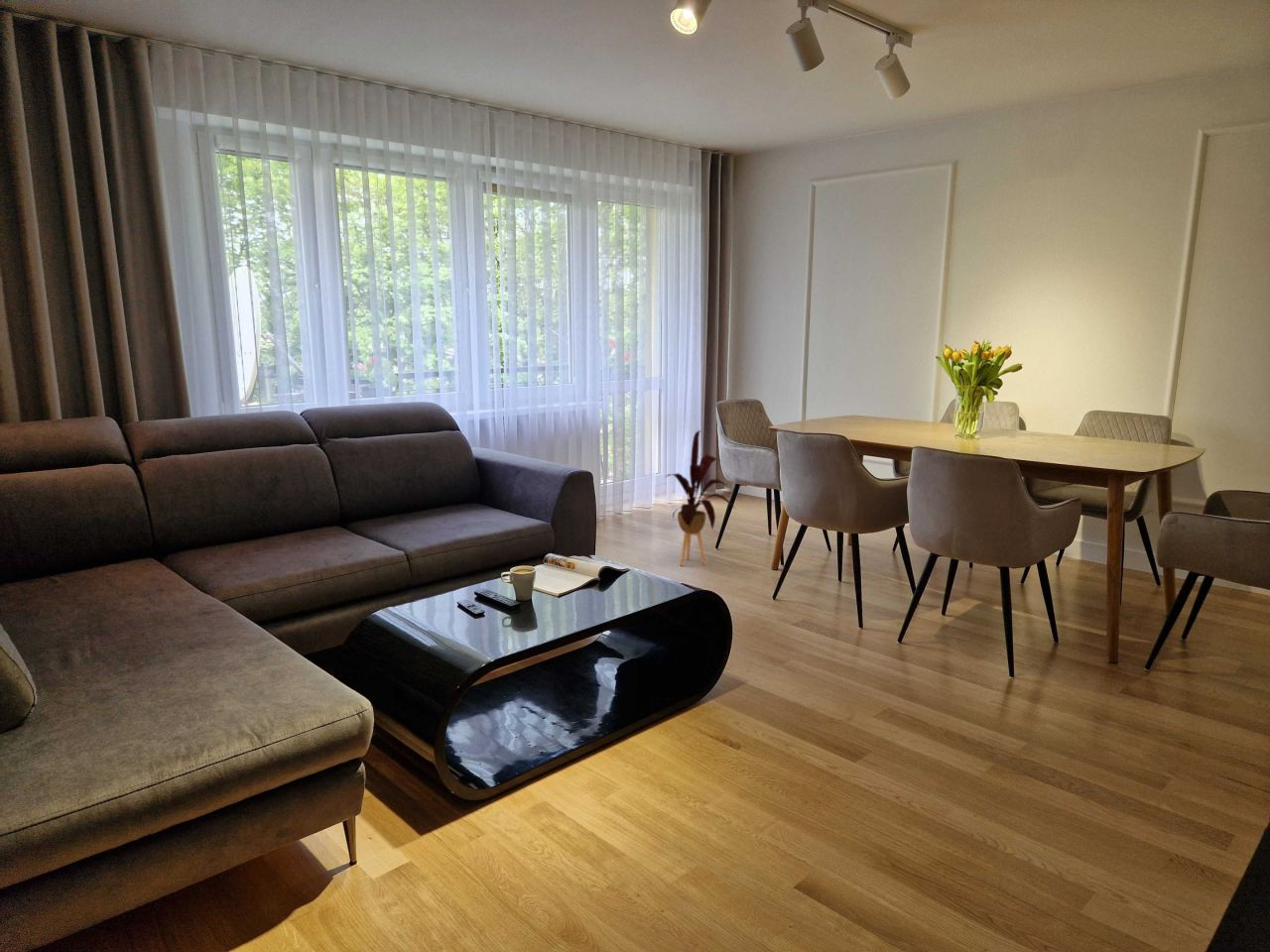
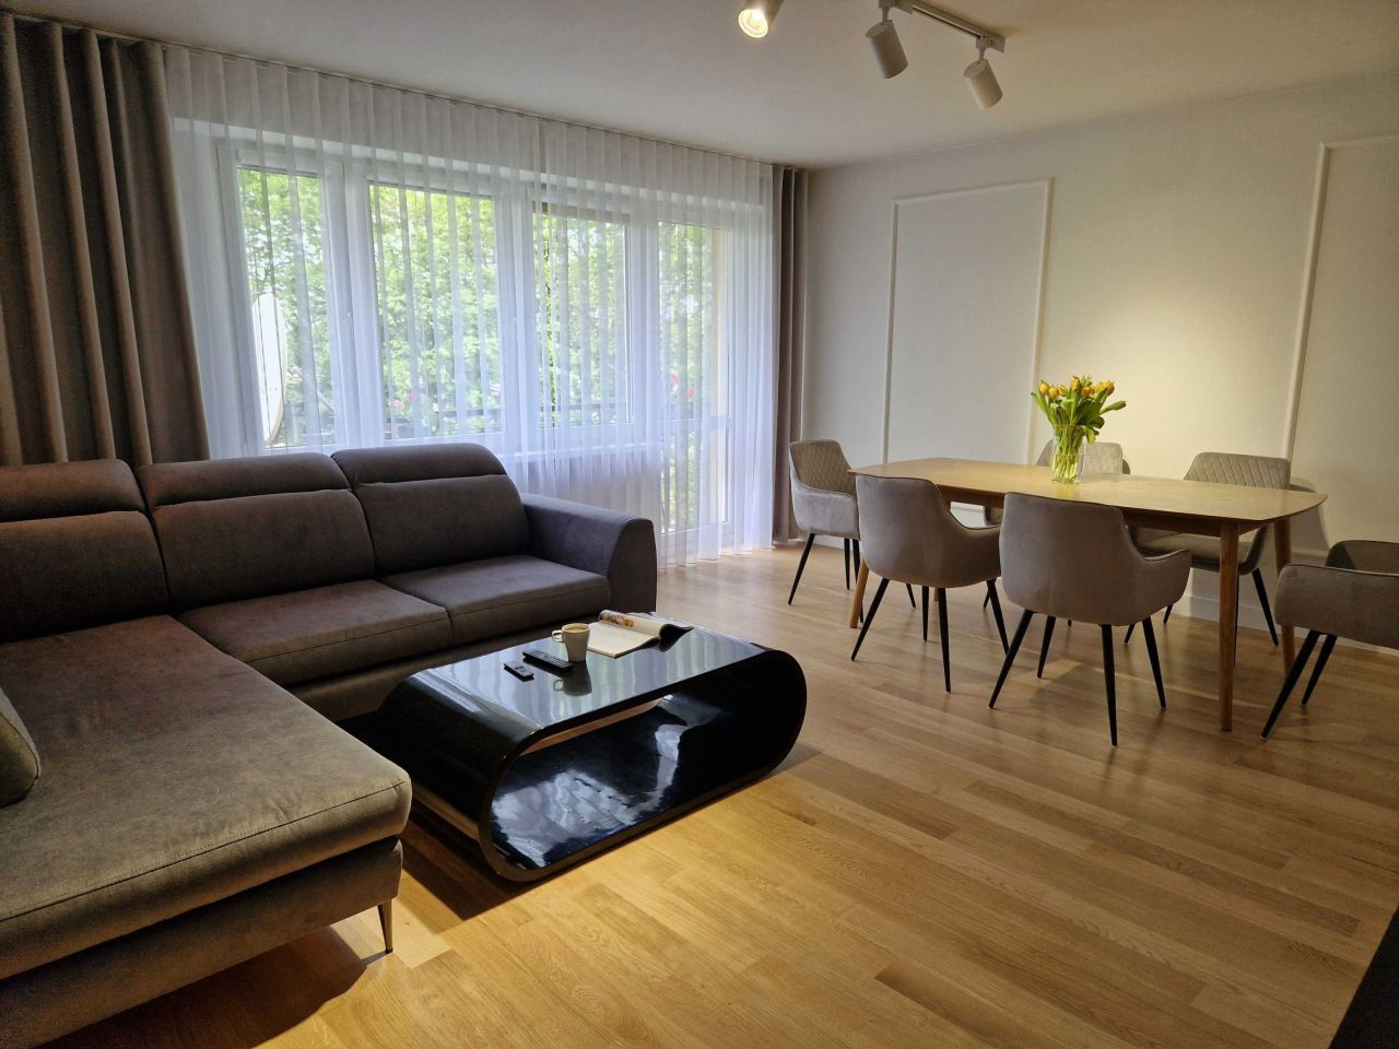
- house plant (698, 499)
